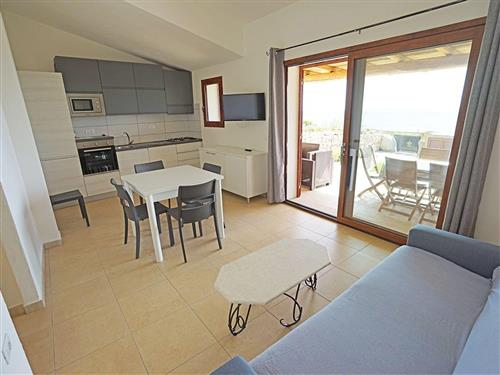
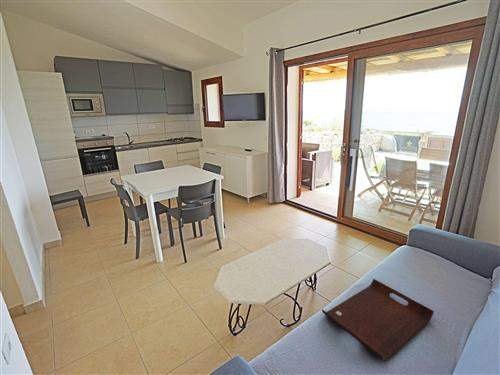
+ serving tray (376, 313)
